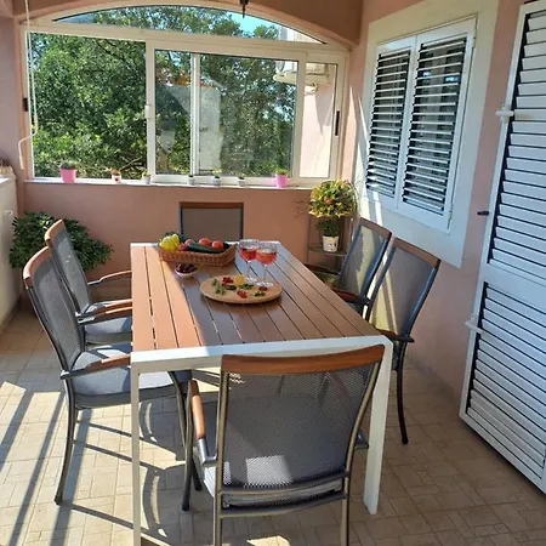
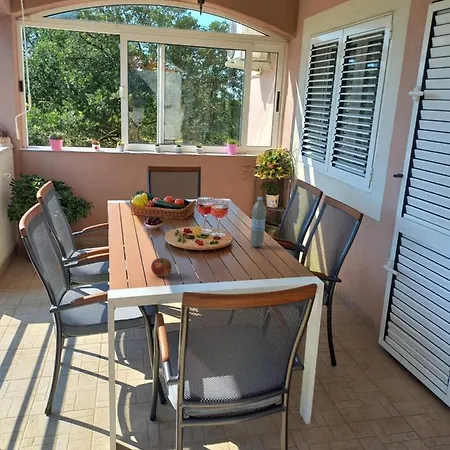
+ fruit (161, 266)
+ water bottle (258, 222)
